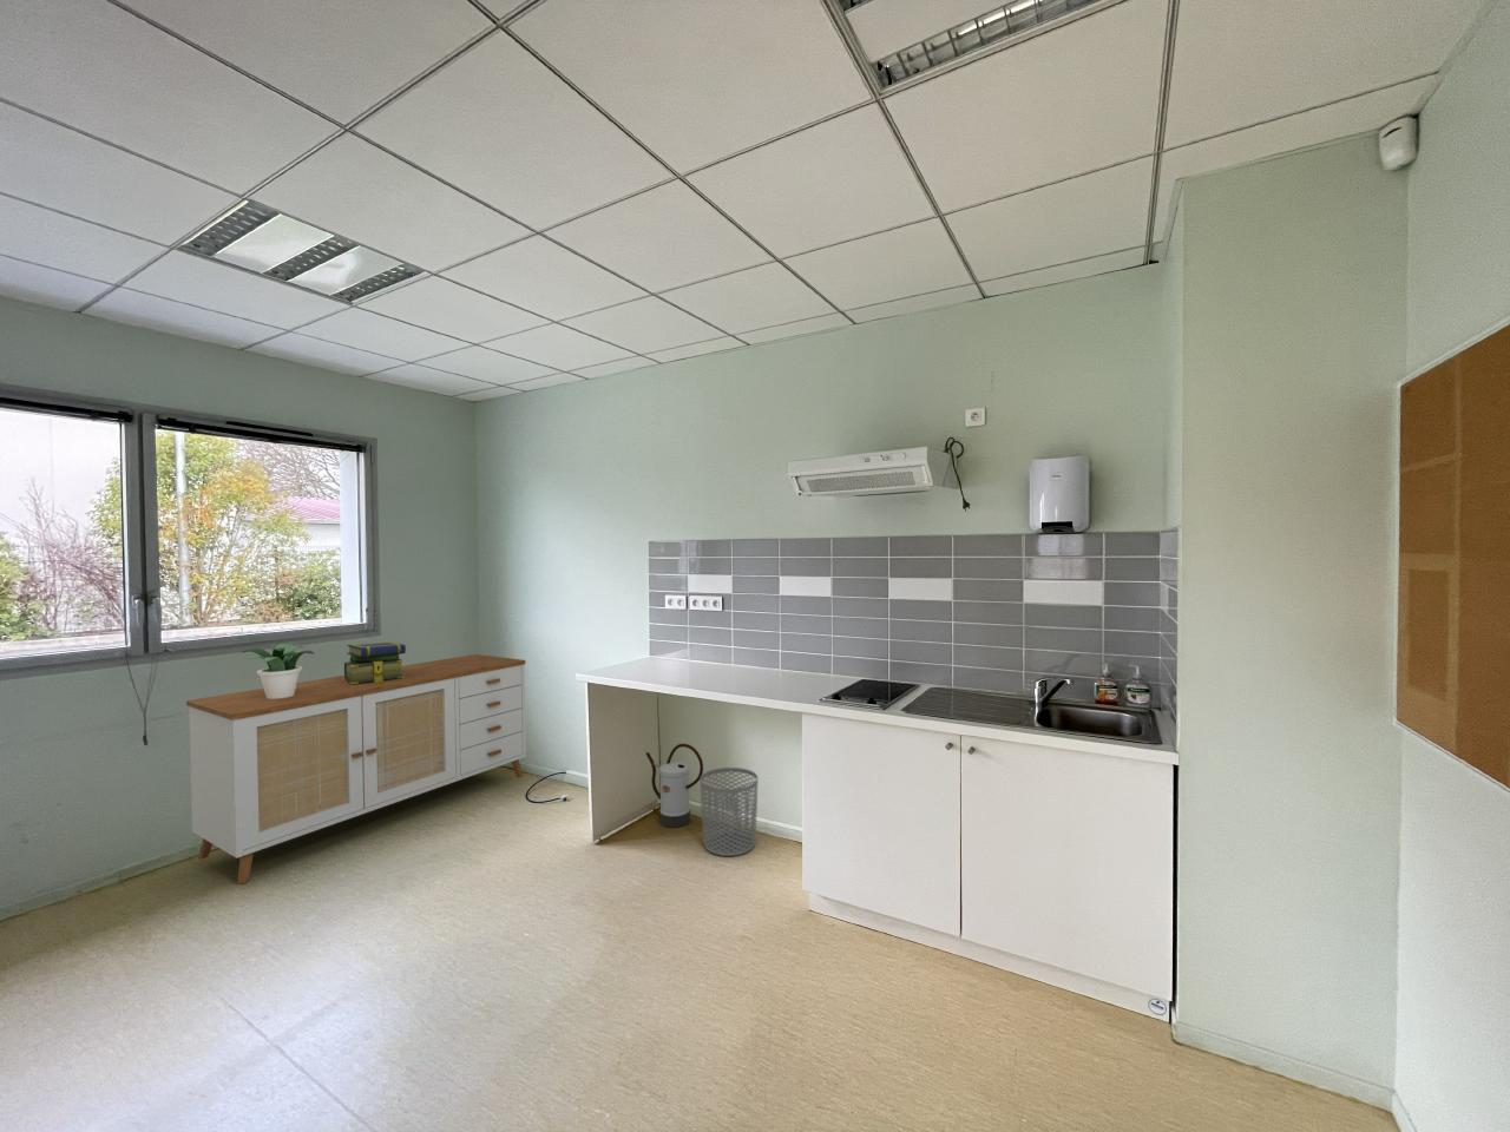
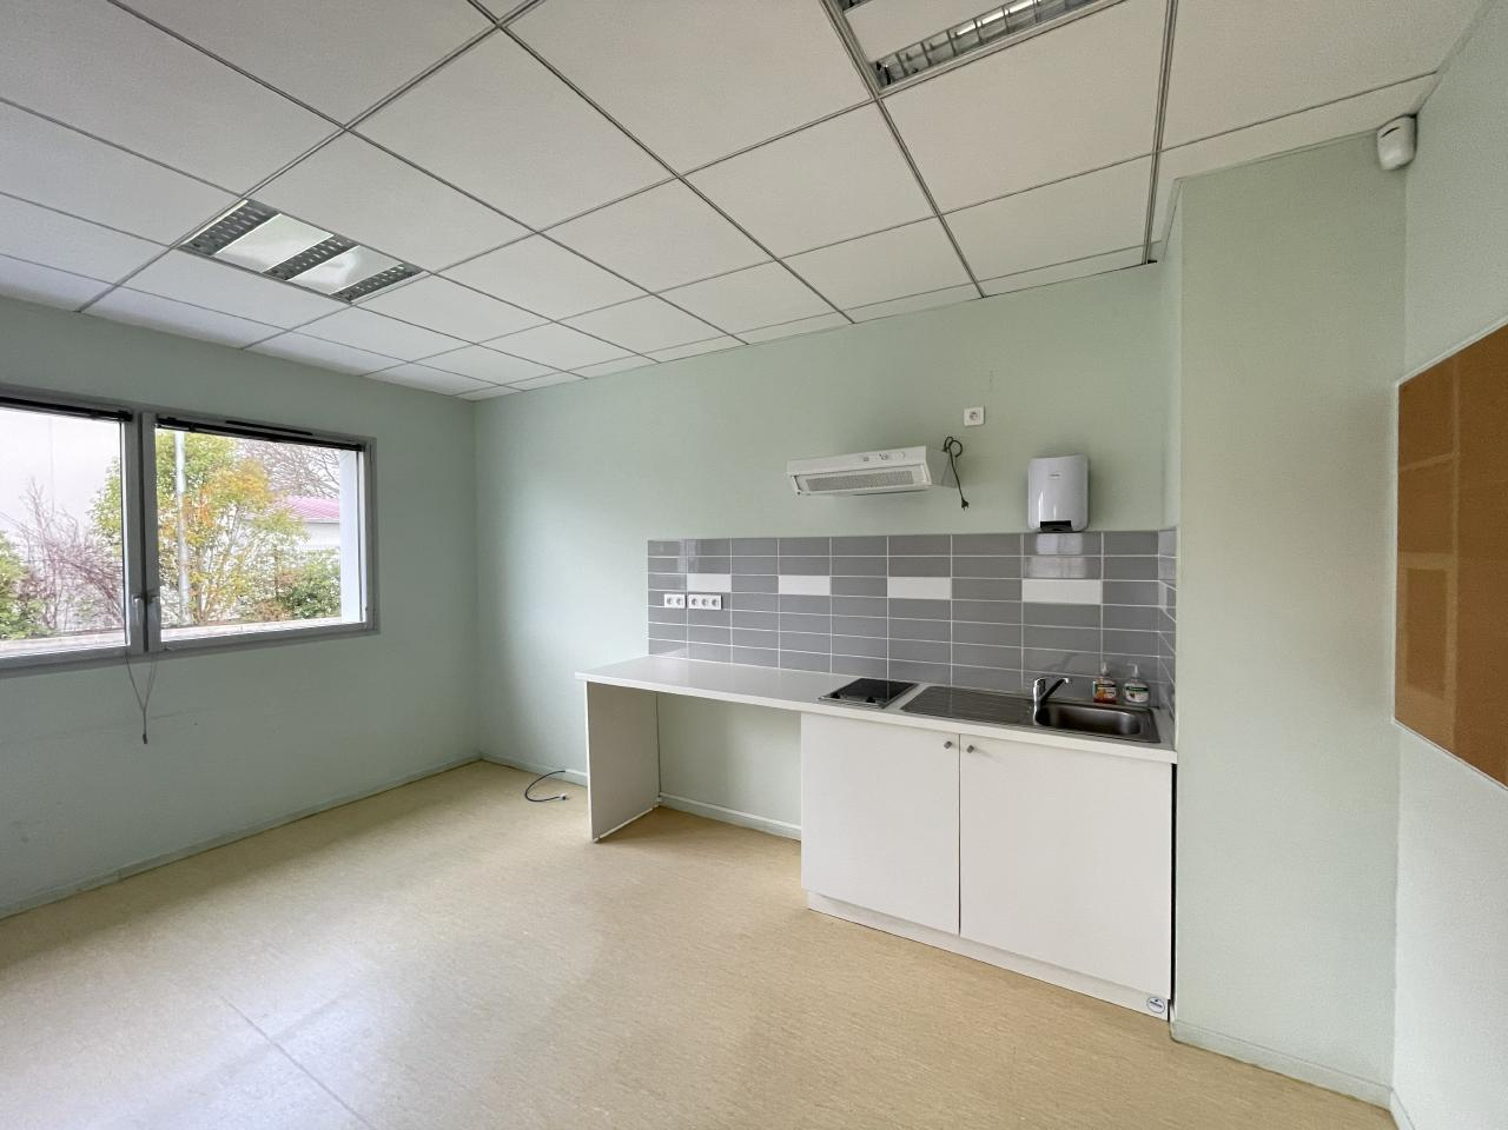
- stack of books (376, 660)
- watering can (674, 780)
- sideboard (383, 744)
- potted plant (278, 669)
- waste bin (729, 810)
